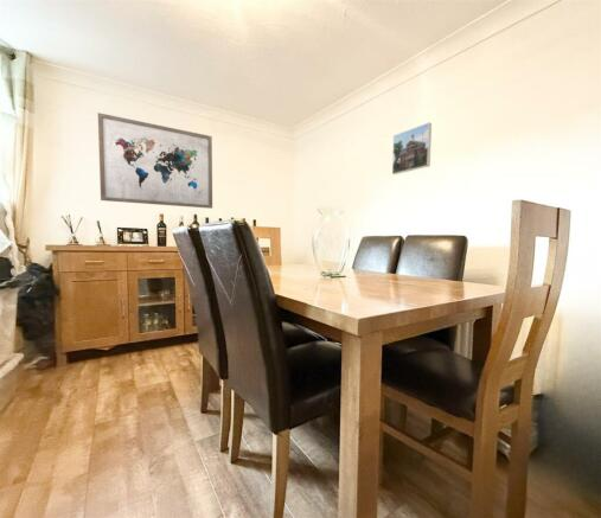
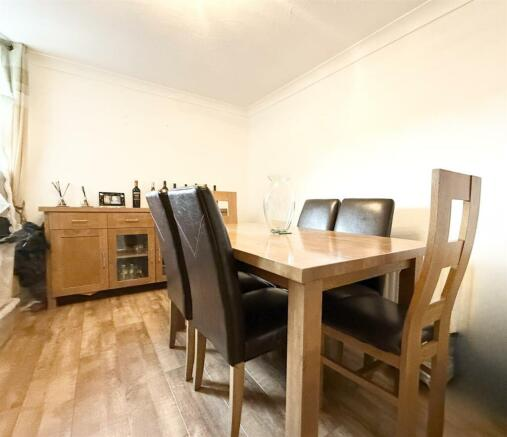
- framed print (410, 149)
- wall art (160, 165)
